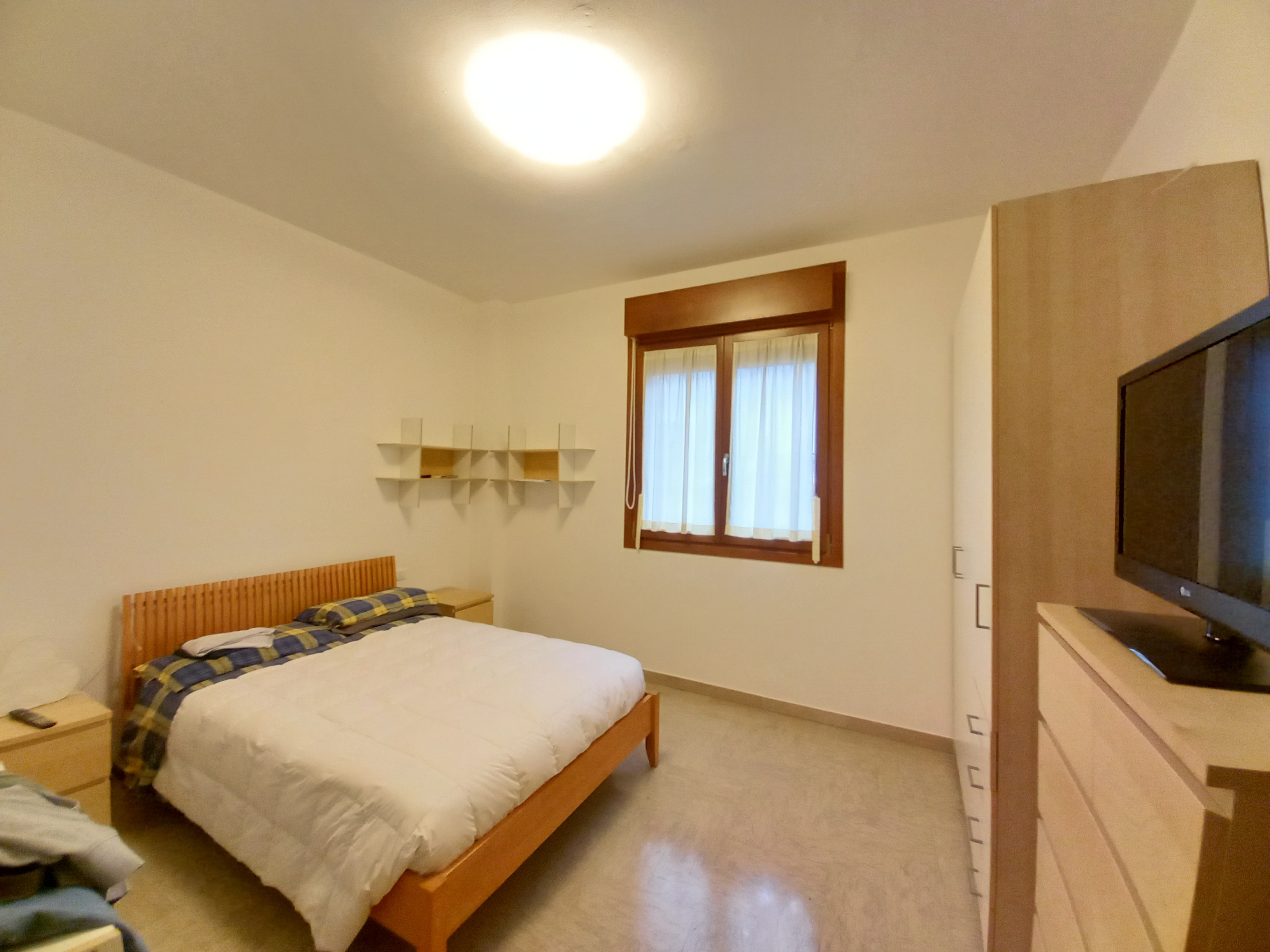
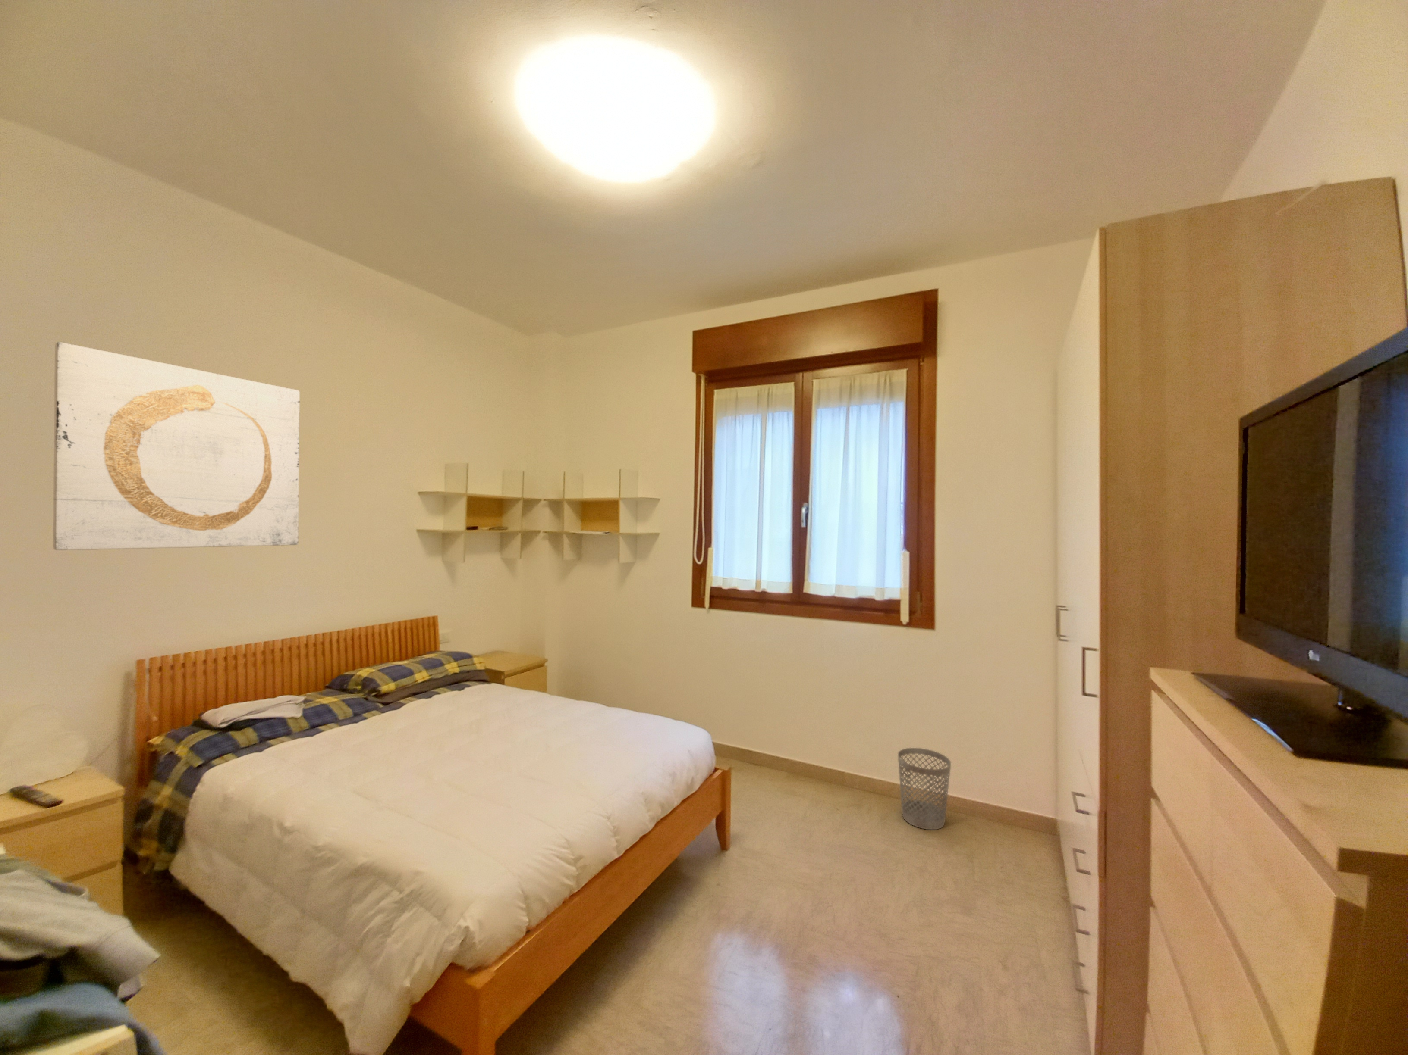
+ wall art (194, 459)
+ wastebasket (924, 788)
